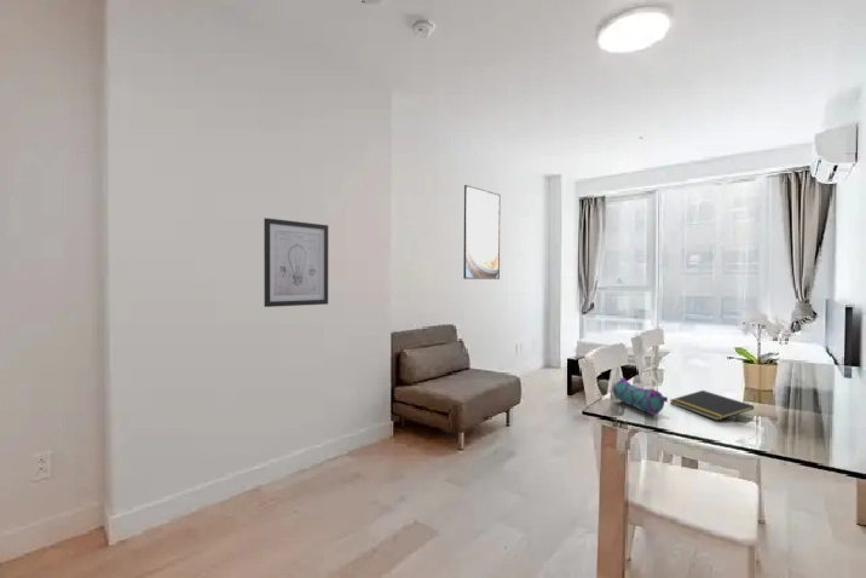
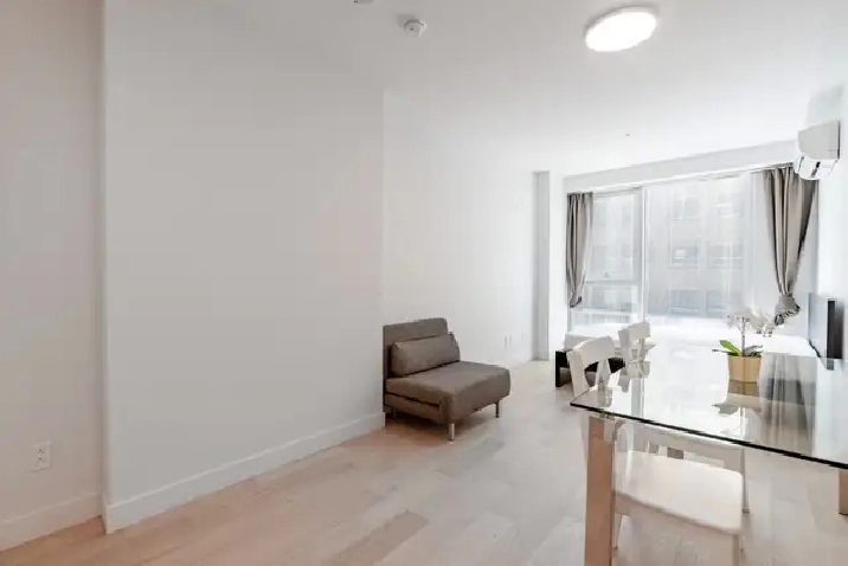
- notepad (709, 404)
- pencil case (637, 395)
- wall art (298, 264)
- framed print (483, 235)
